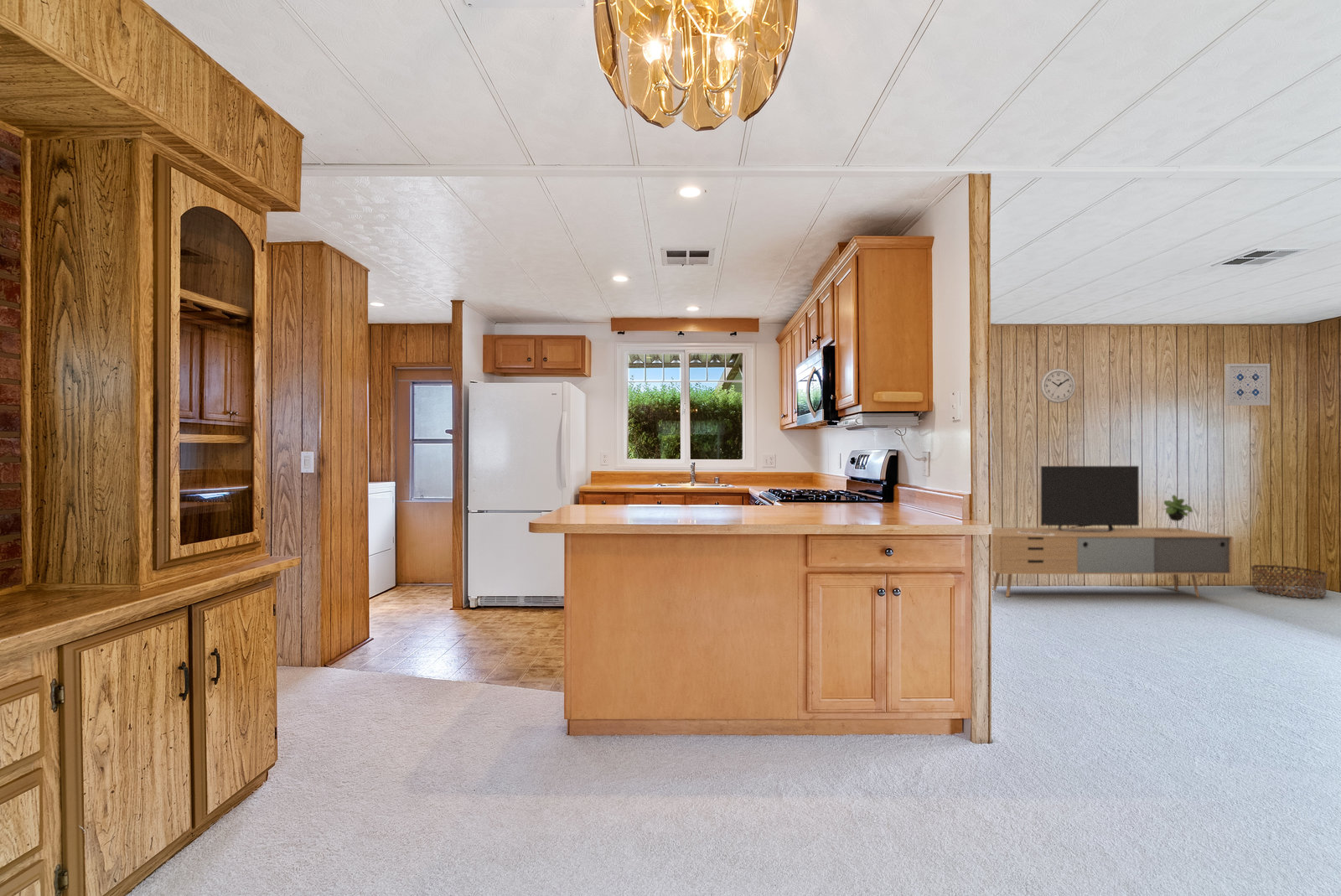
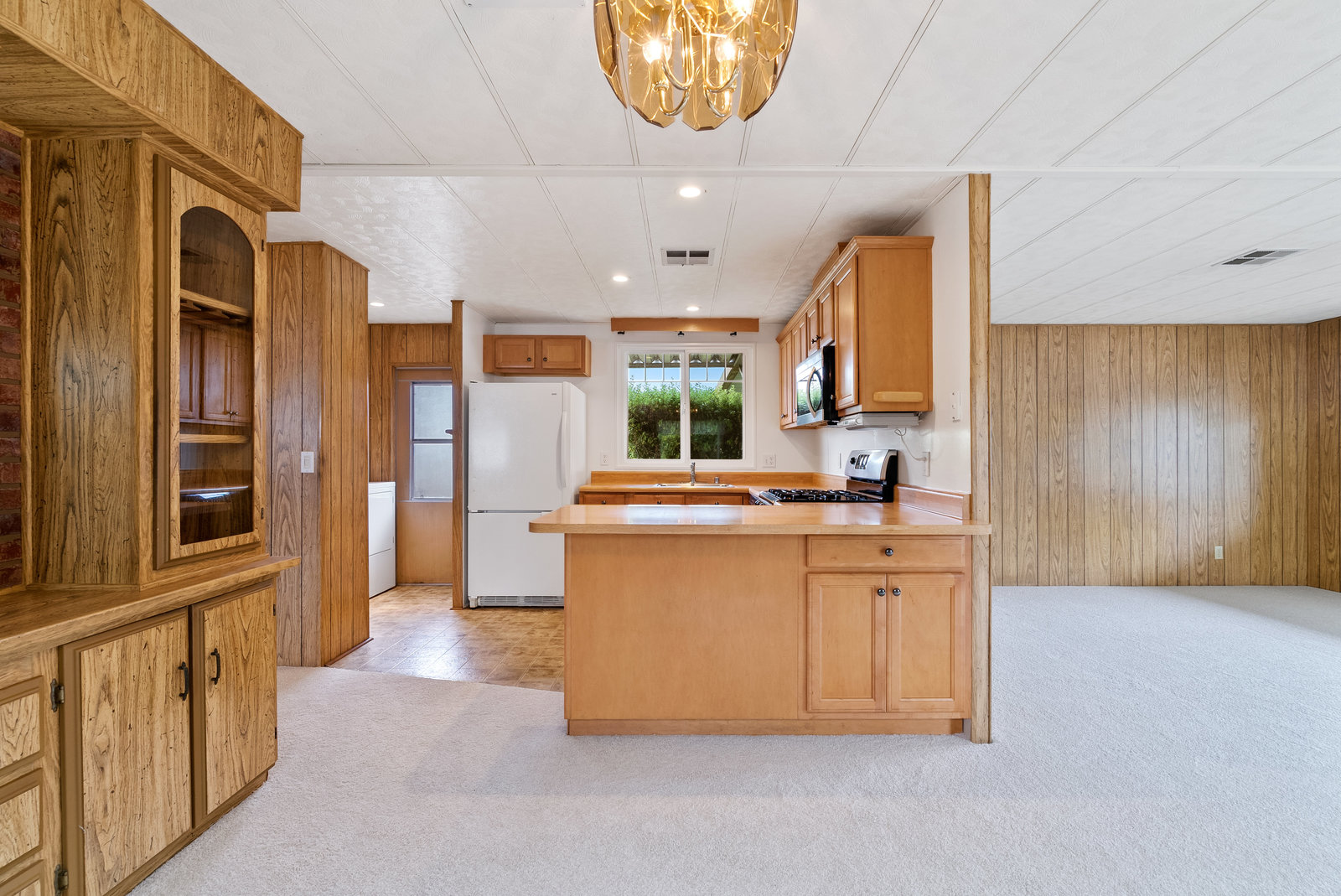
- media console (1092, 530)
- wall clock (1058, 386)
- basket (1288, 581)
- wall art (1247, 384)
